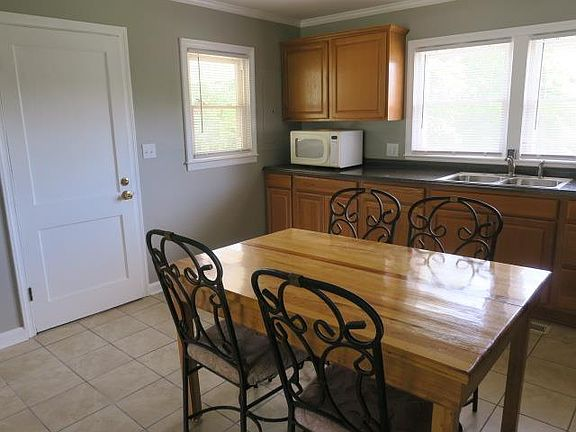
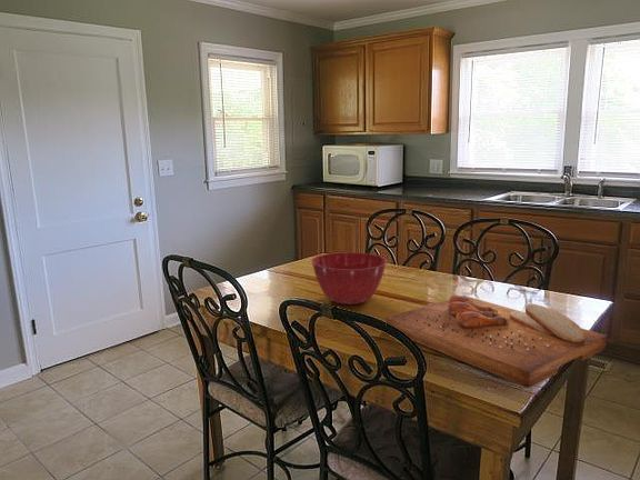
+ cutting board (490, 323)
+ mixing bowl (349, 279)
